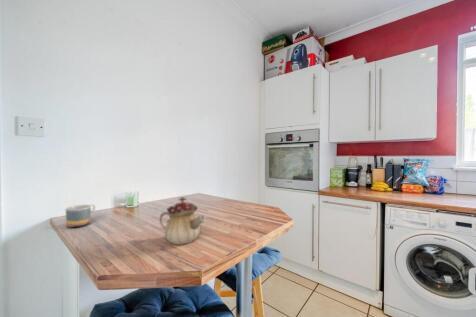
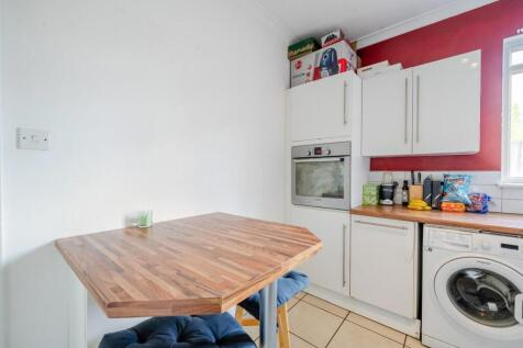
- teapot (180, 217)
- mug (82, 215)
